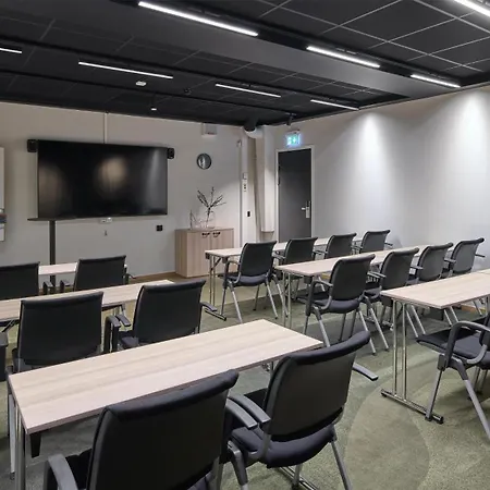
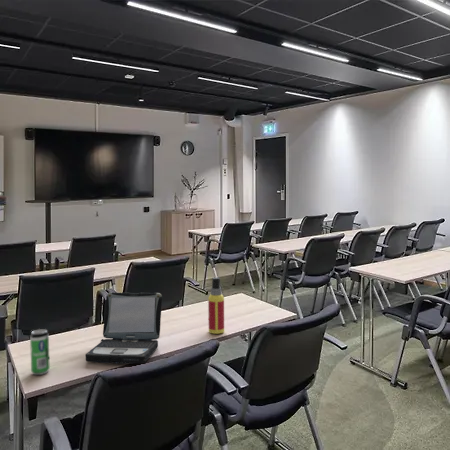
+ spray bottle (216, 304)
+ laptop (125, 324)
+ beverage can (39, 351)
